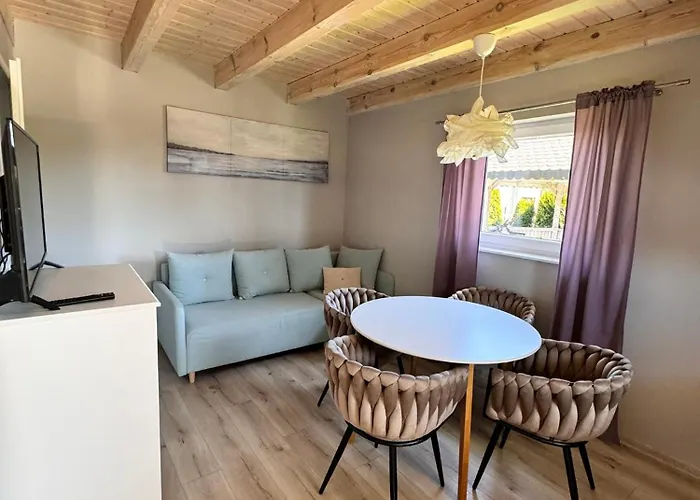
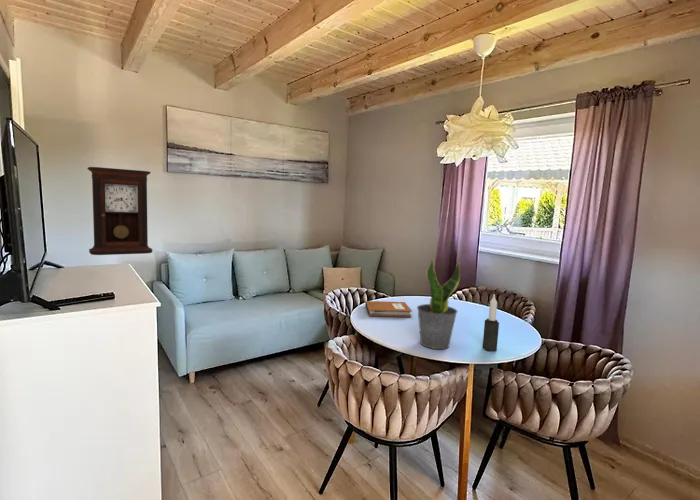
+ pendulum clock (121, 211)
+ notebook (388, 308)
+ potted plant (437, 301)
+ candle (491, 321)
